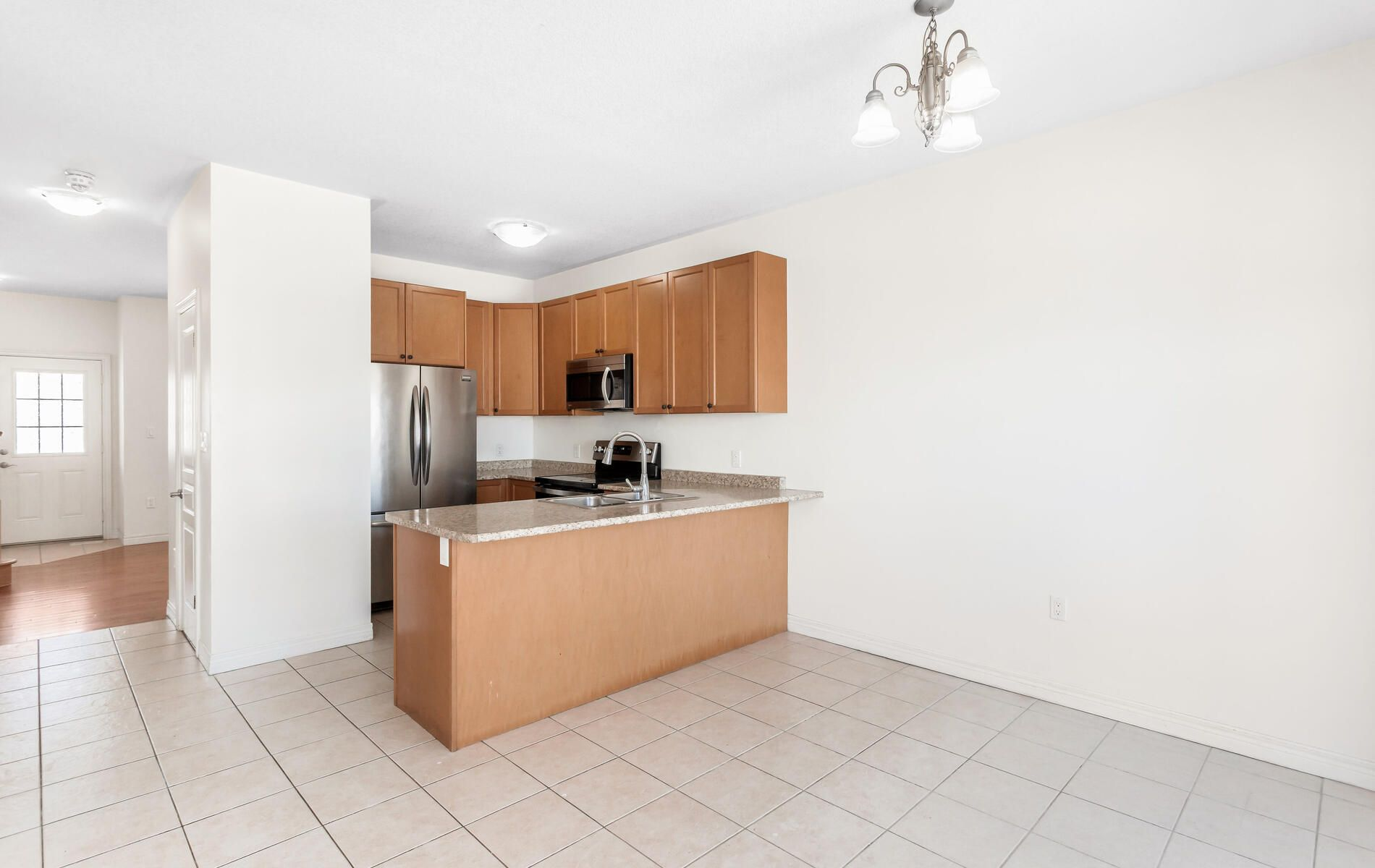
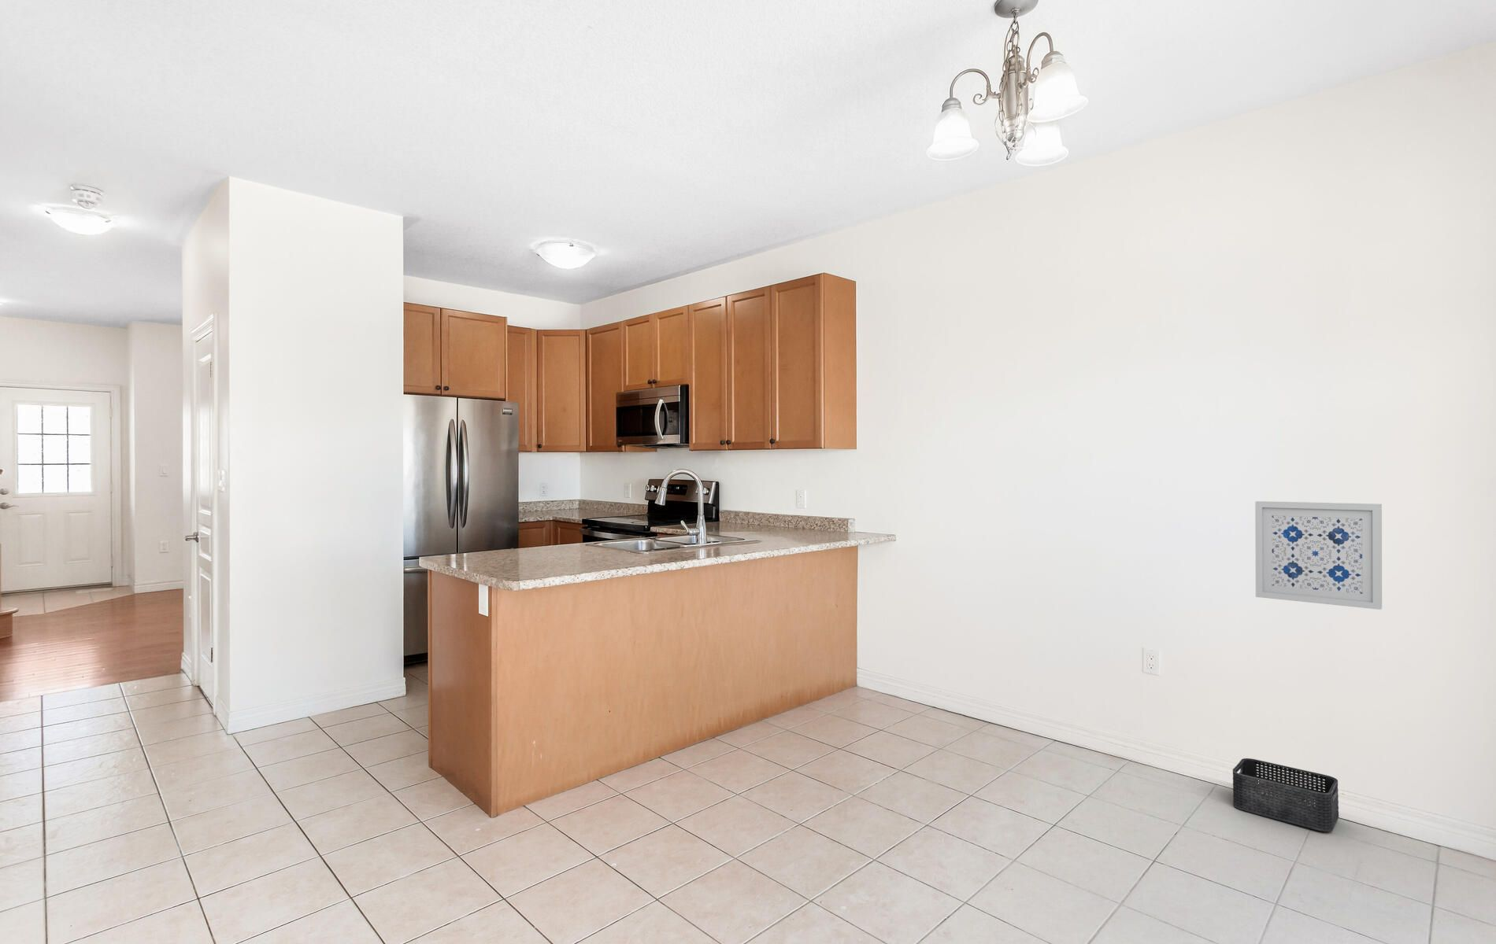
+ wall art (1315, 552)
+ storage bin (1284, 793)
